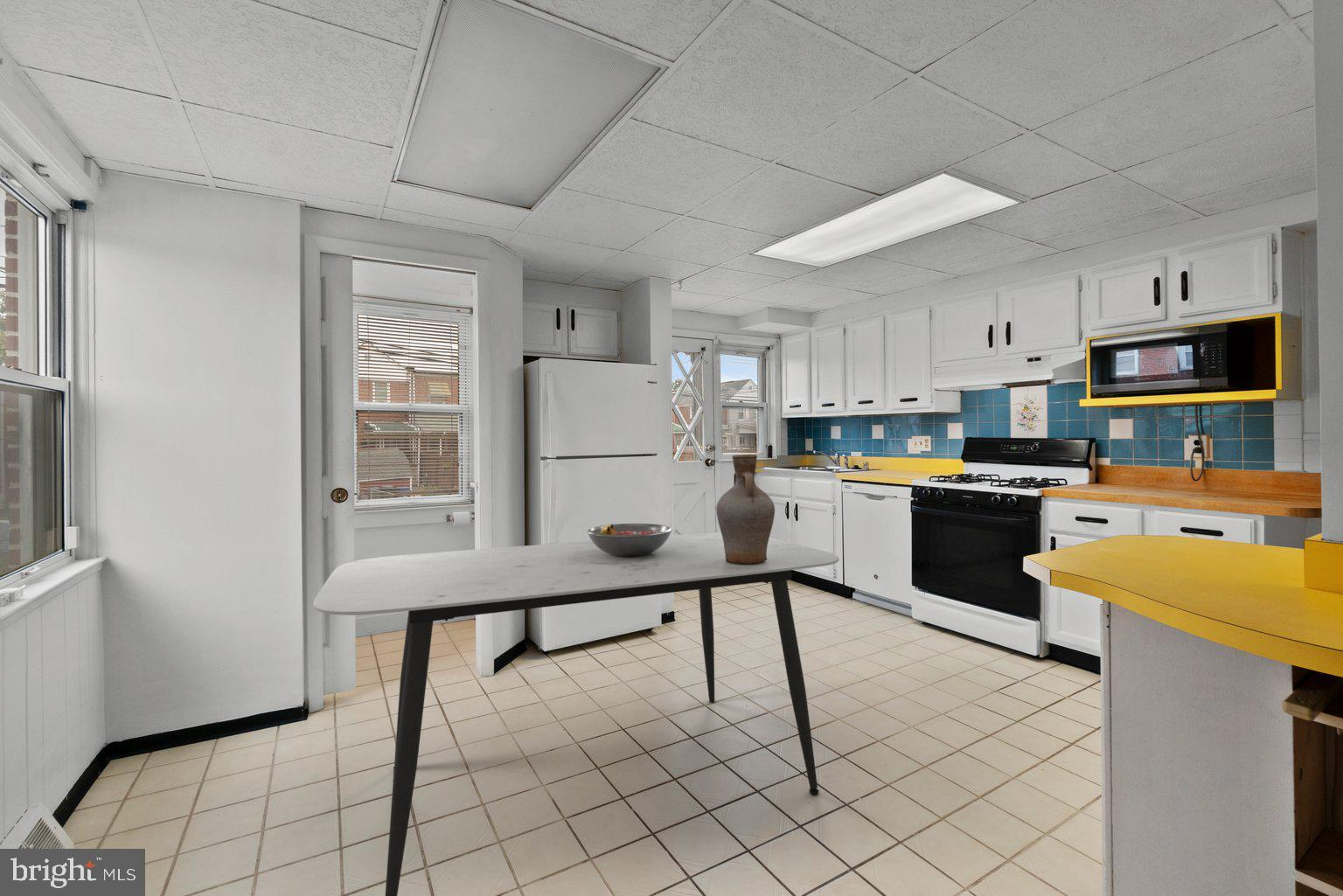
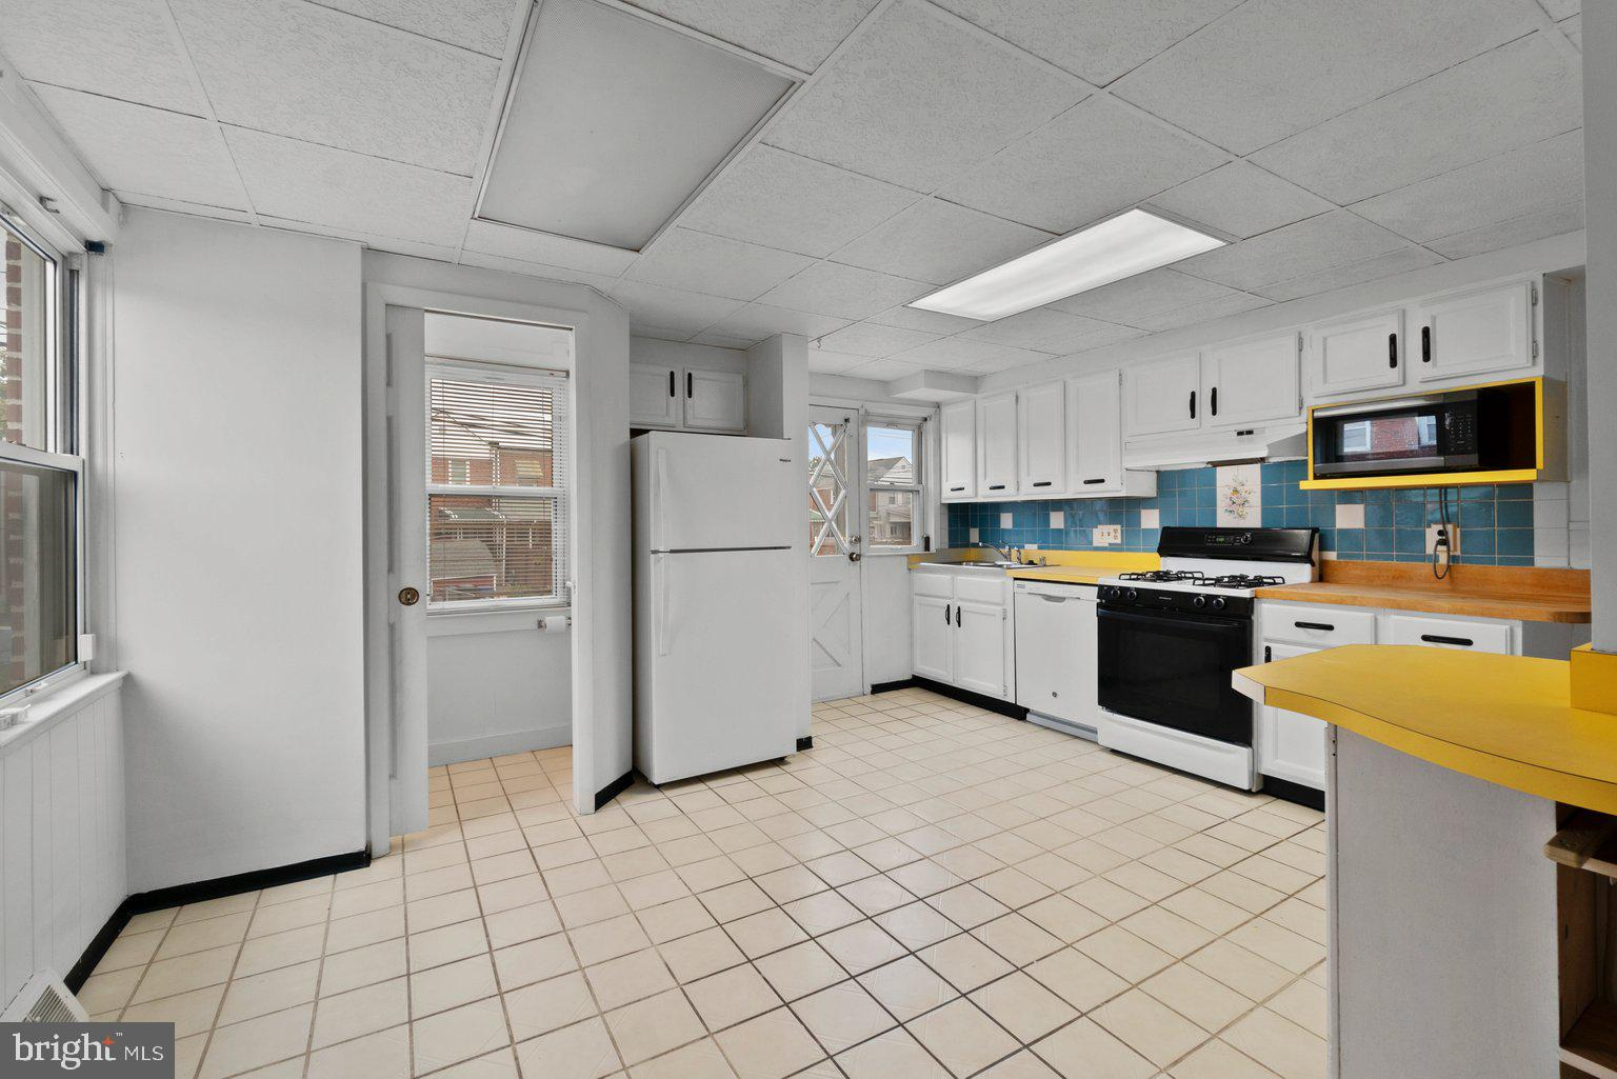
- fruit bowl (630, 537)
- vase (745, 507)
- dining table (590, 601)
